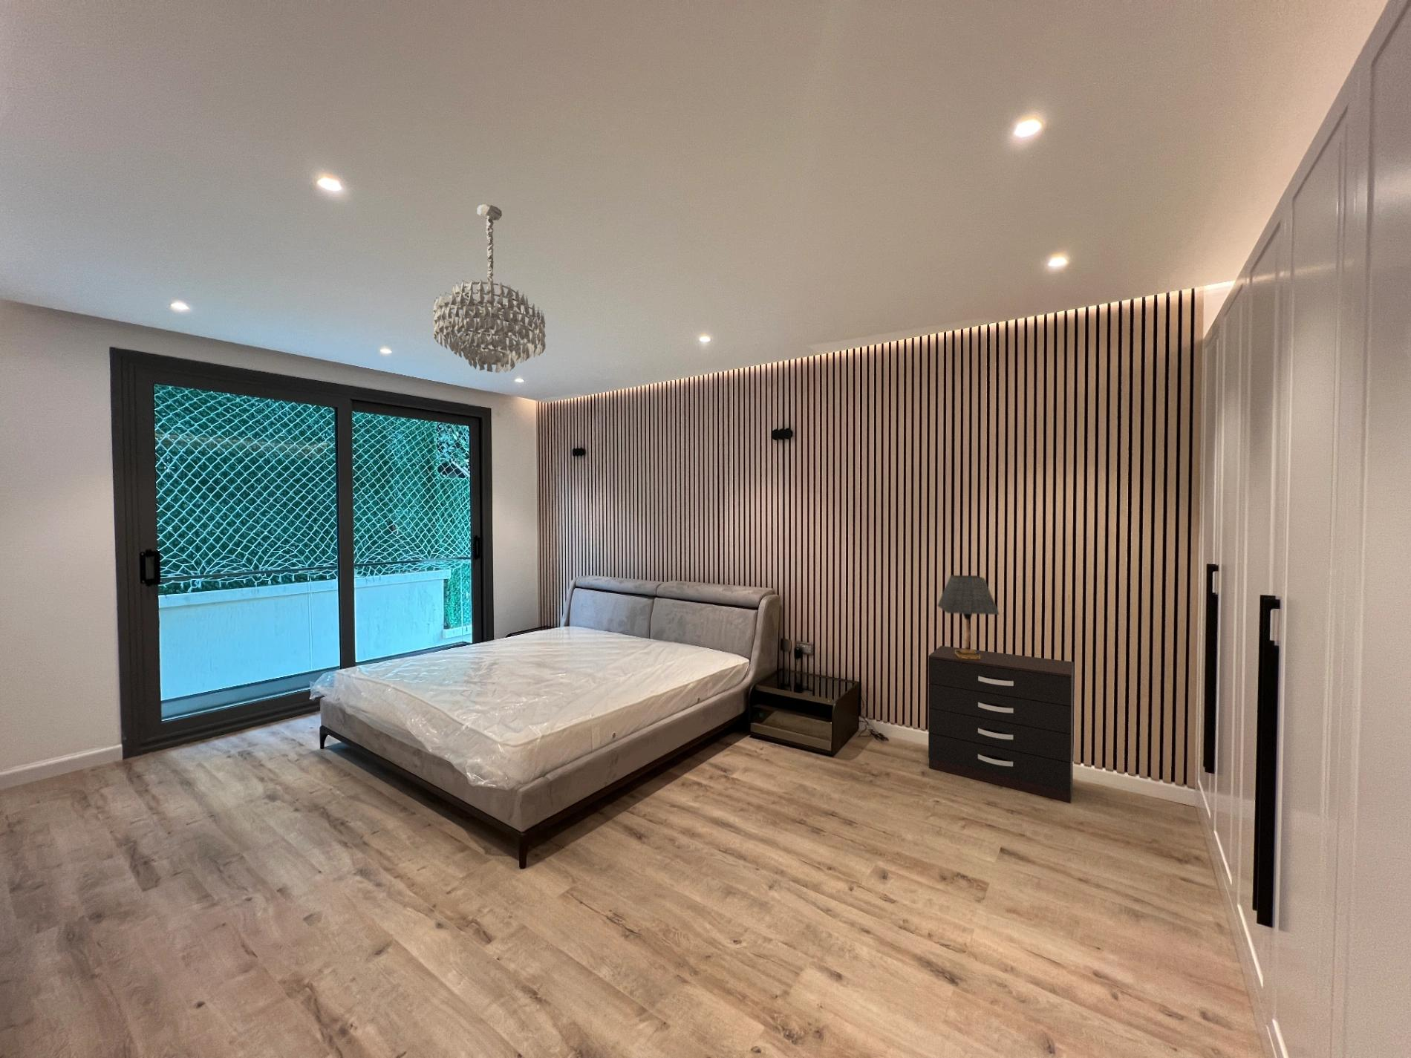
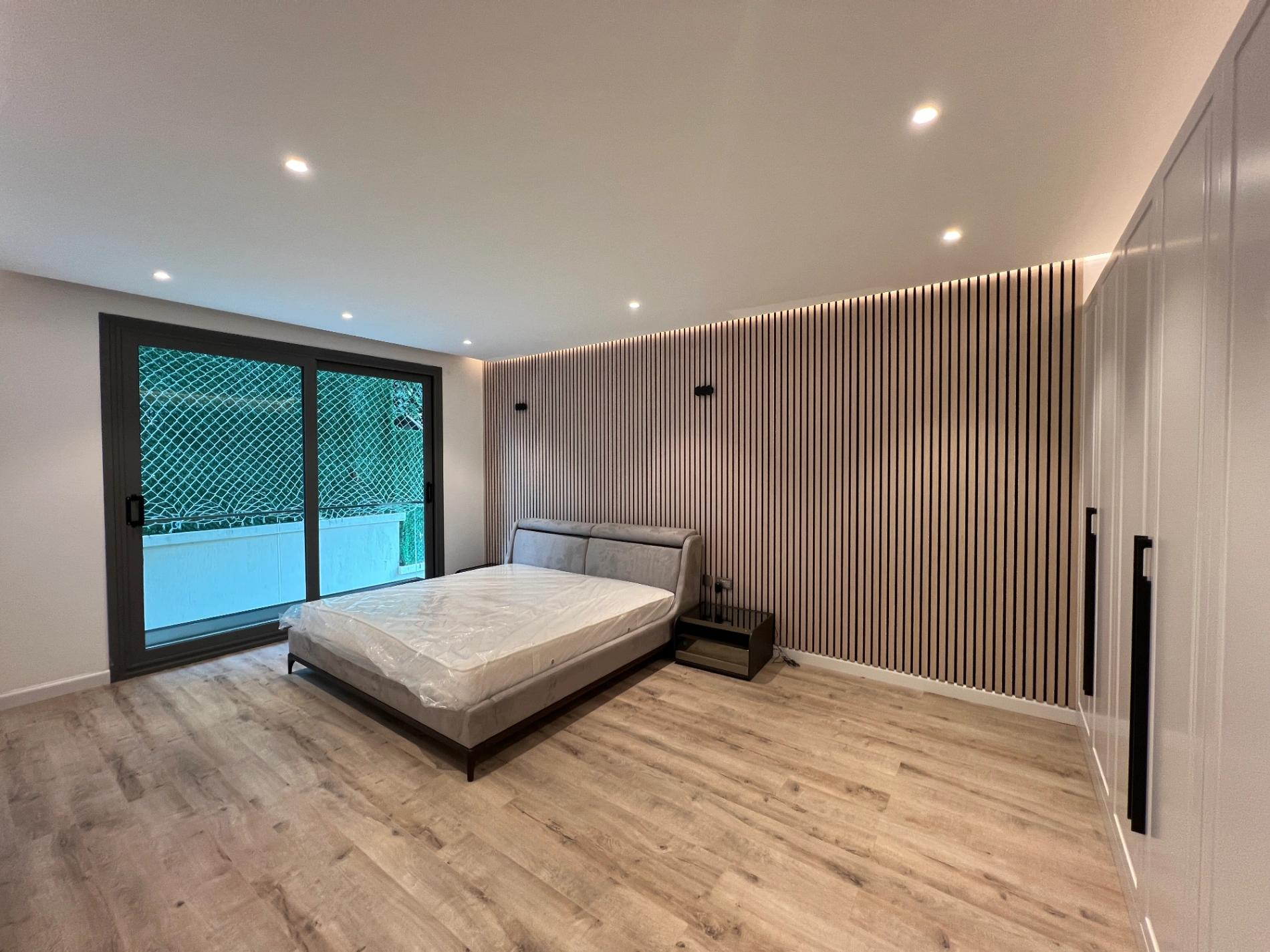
- chandelier (490, 290)
- dresser (998, 717)
- table lamp (967, 616)
